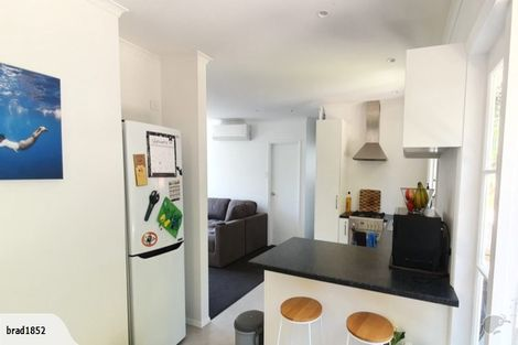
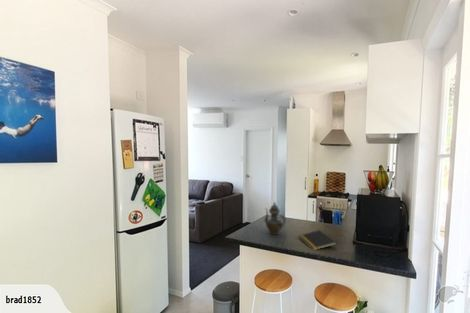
+ teapot (274, 217)
+ notepad (316, 239)
